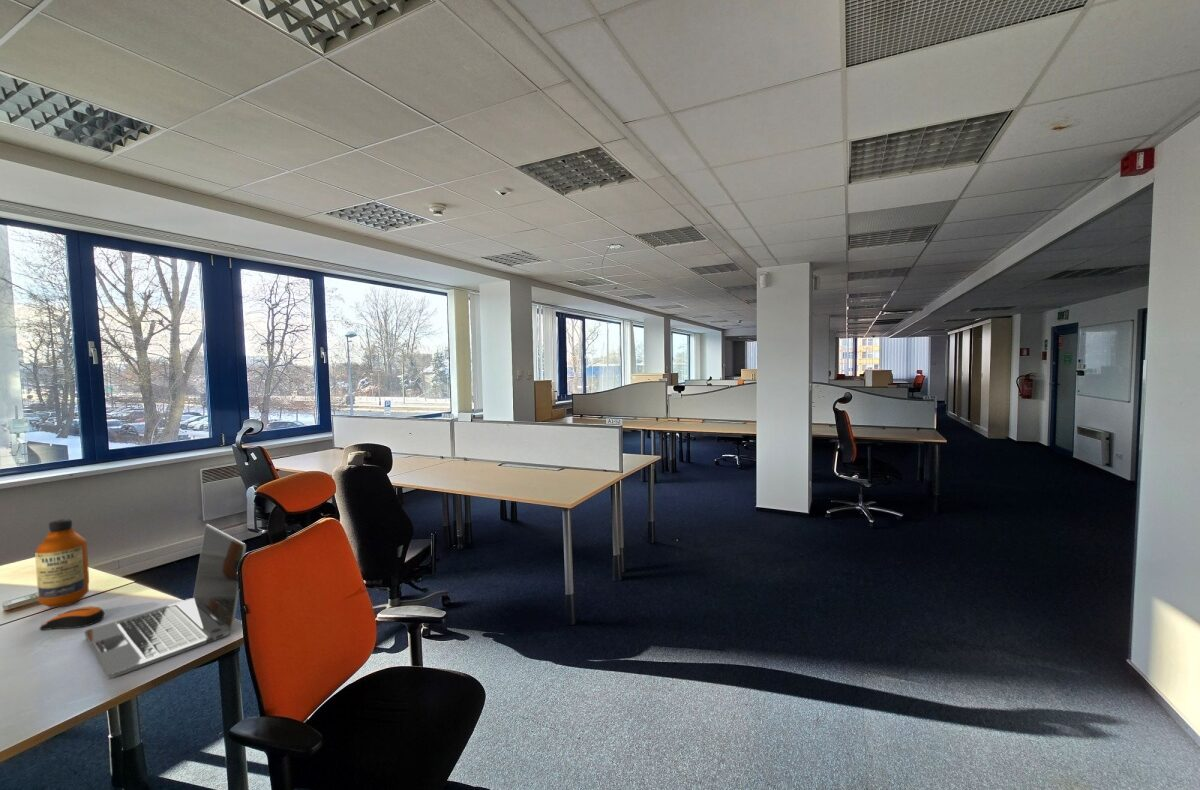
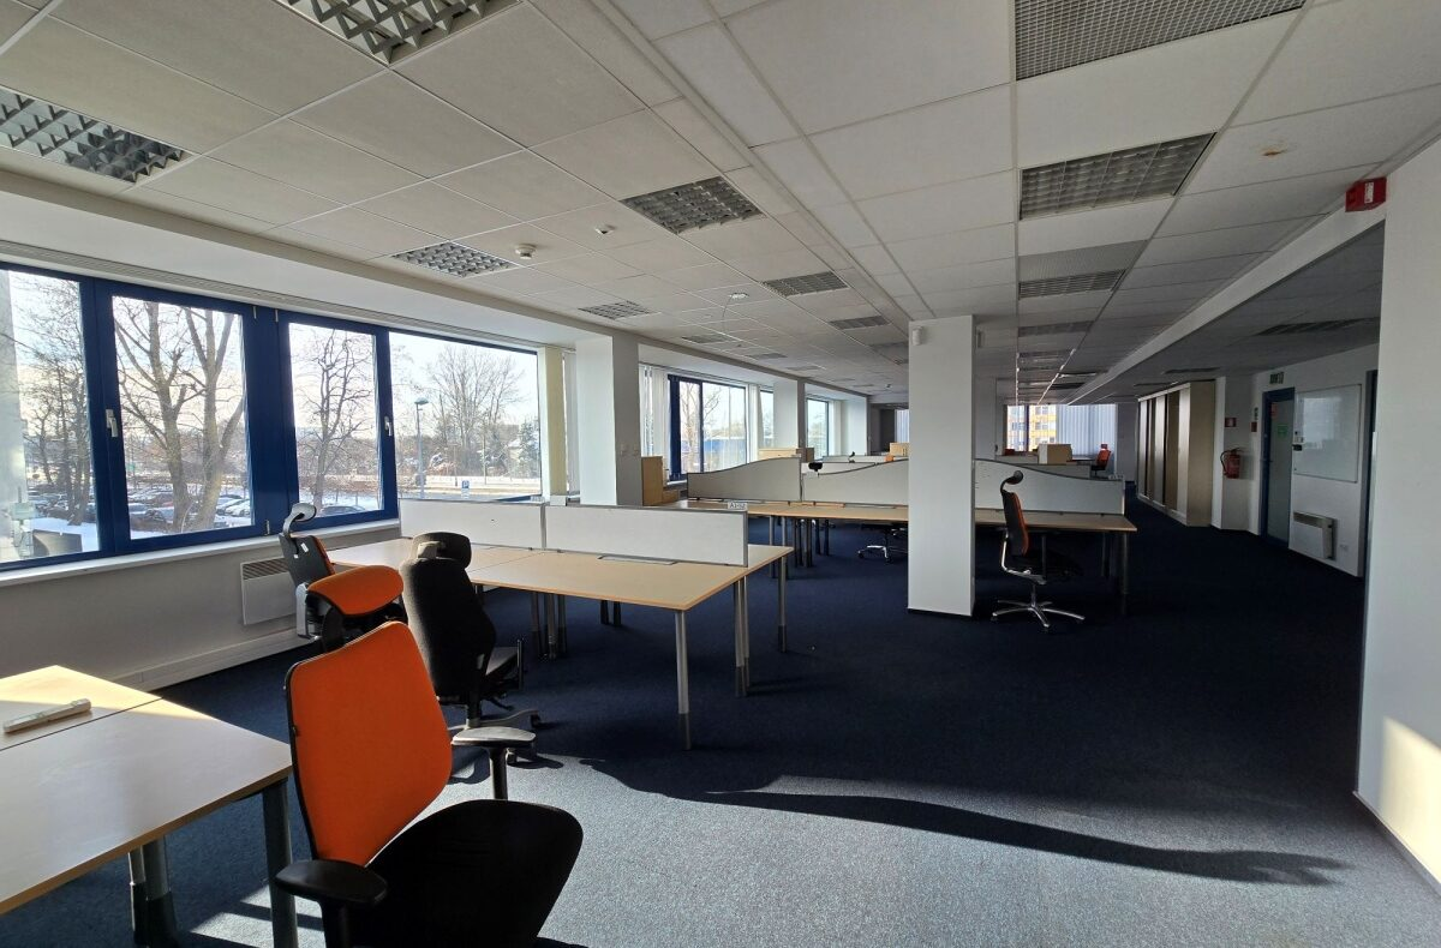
- computer mouse (74, 616)
- laptop (171, 604)
- bottle (62, 562)
